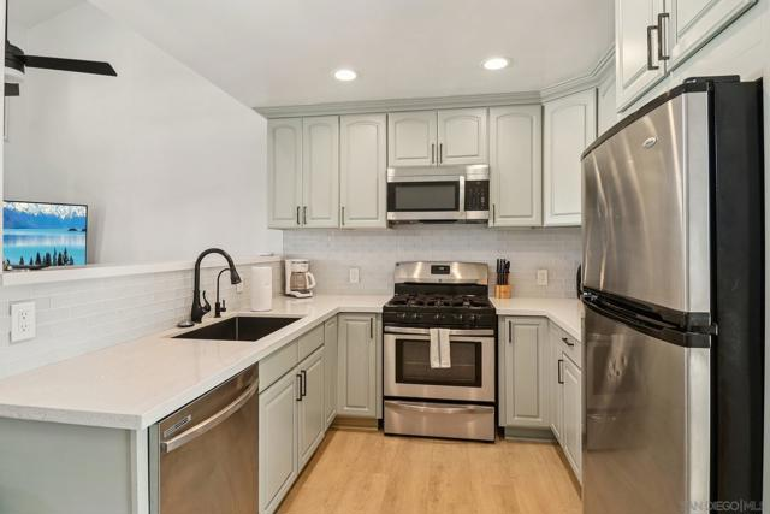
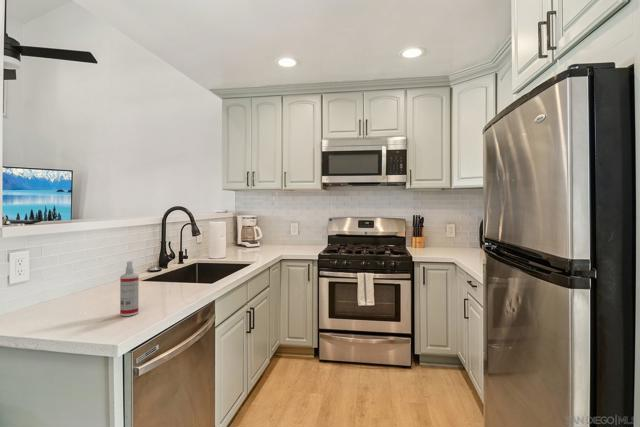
+ spray bottle (129, 287)
